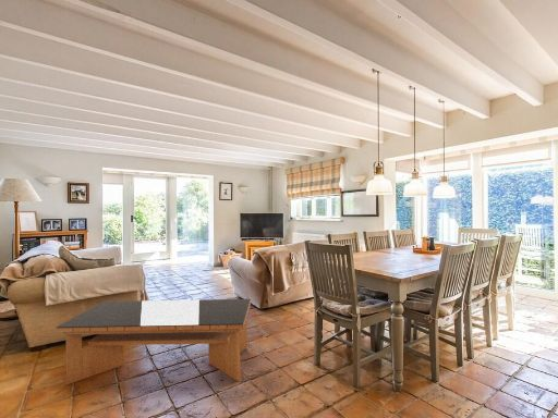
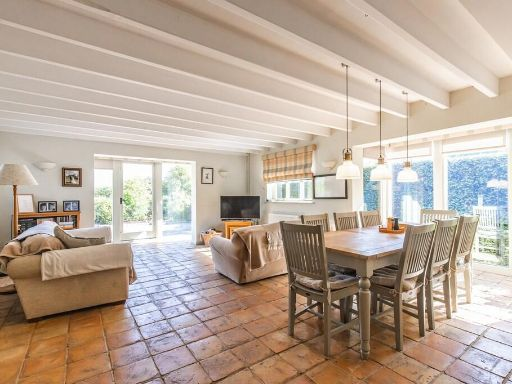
- coffee table (166, 337)
